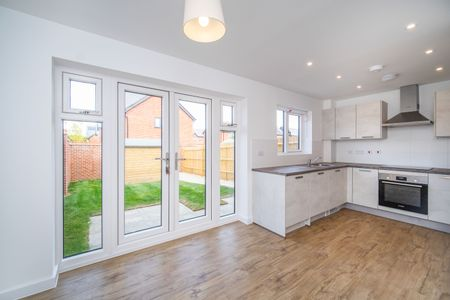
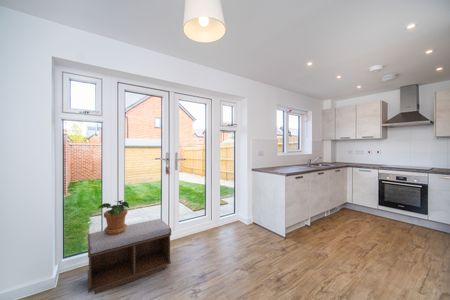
+ bench (131, 250)
+ potted plant (114, 217)
